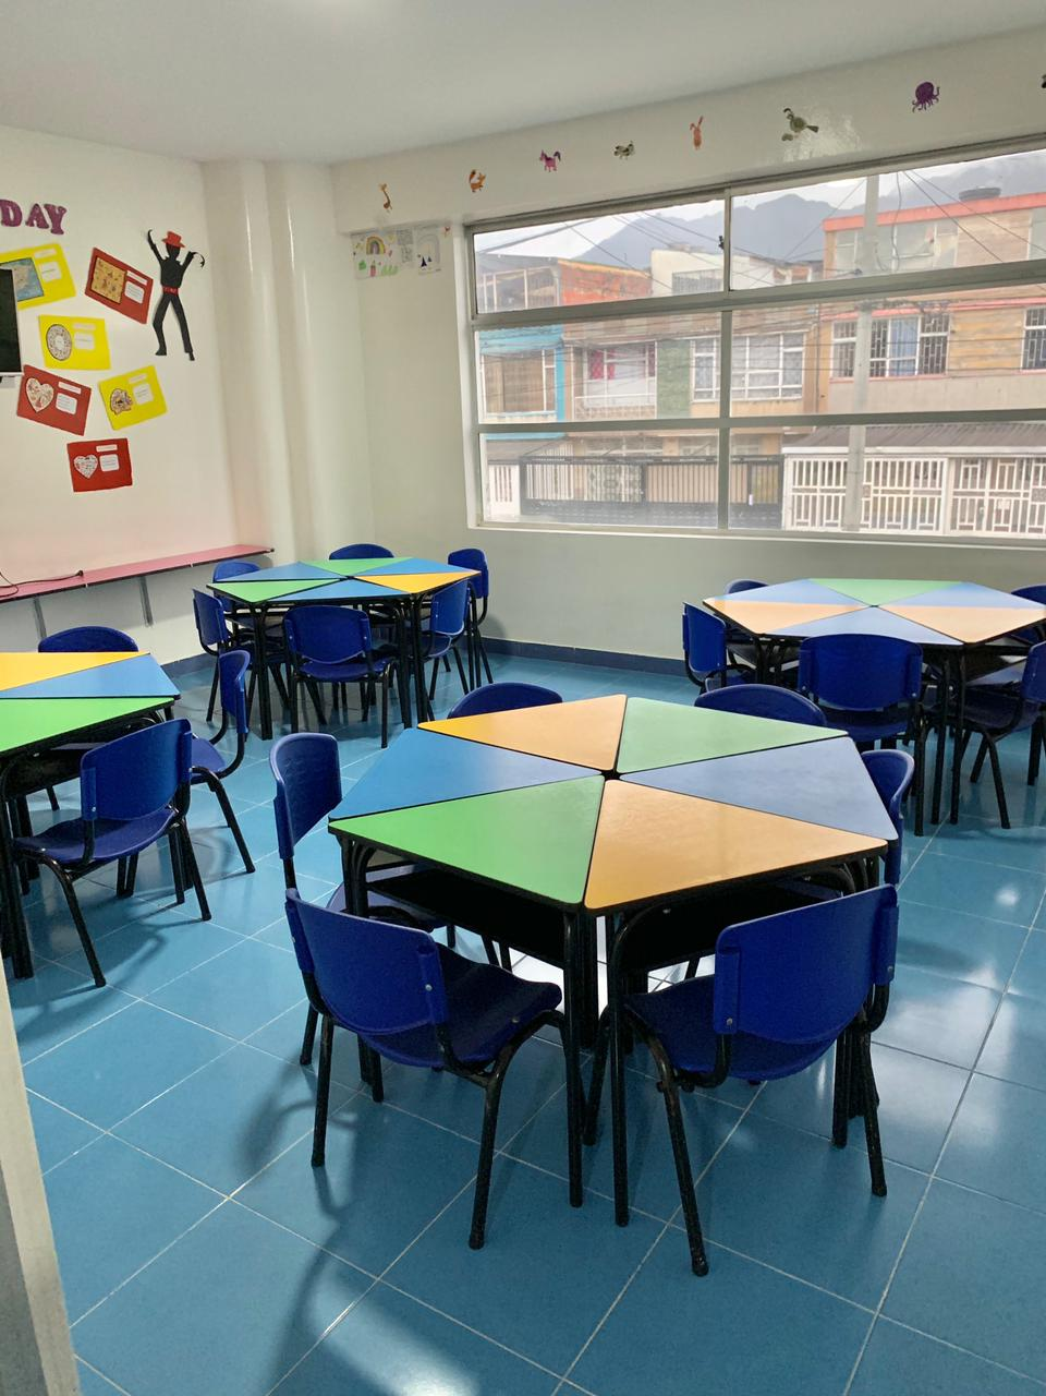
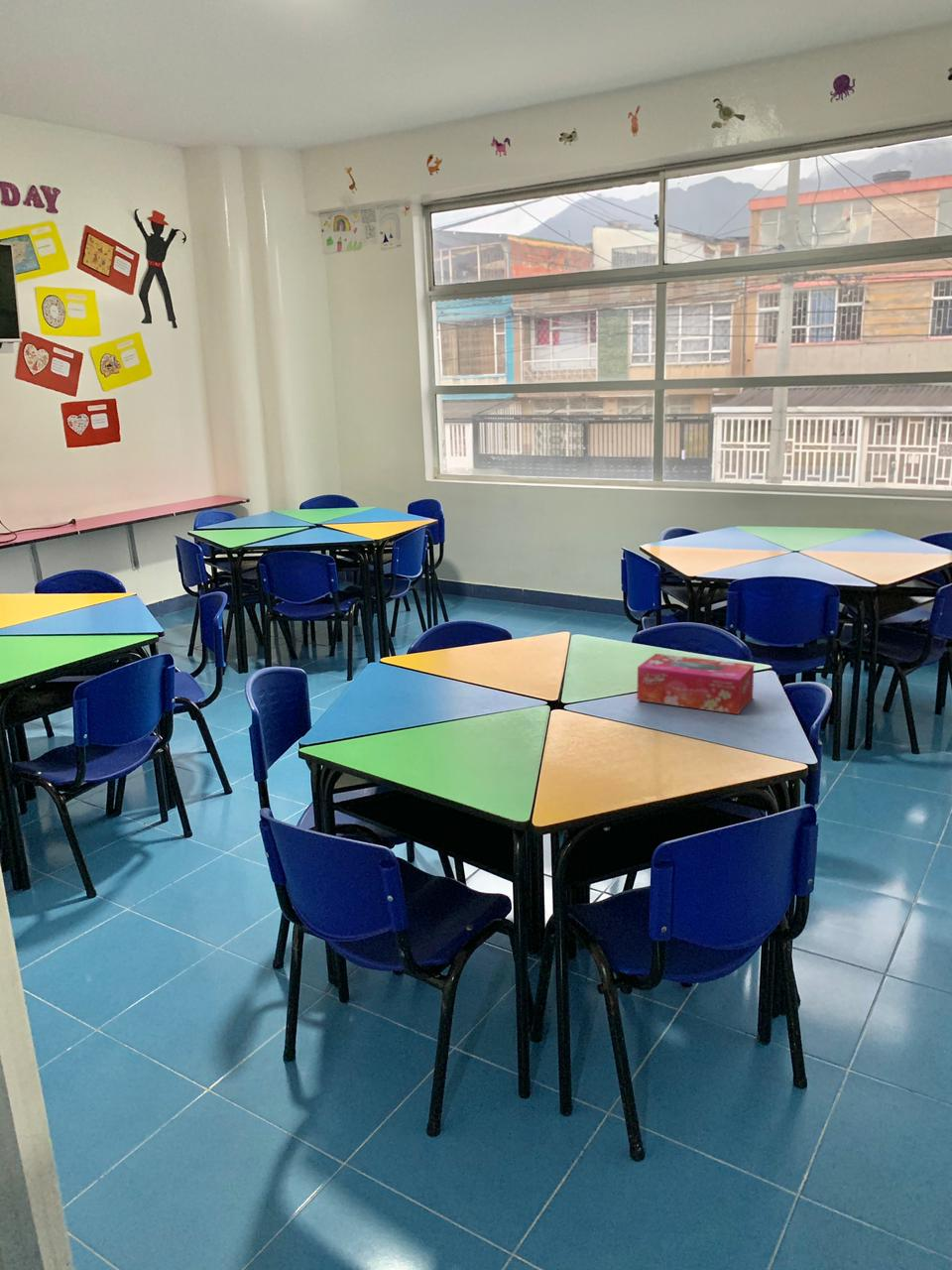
+ tissue box (694, 682)
